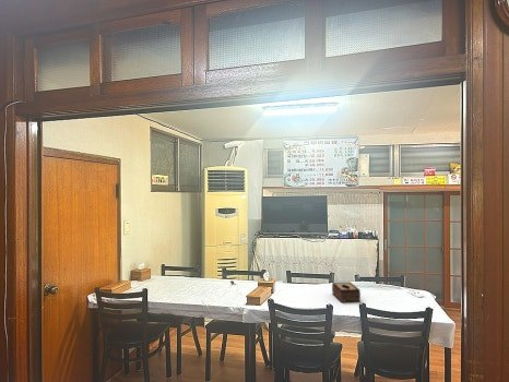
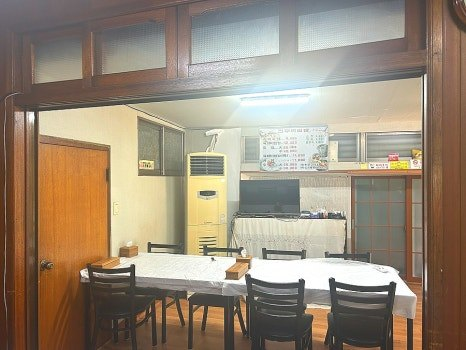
- tissue box (345, 291)
